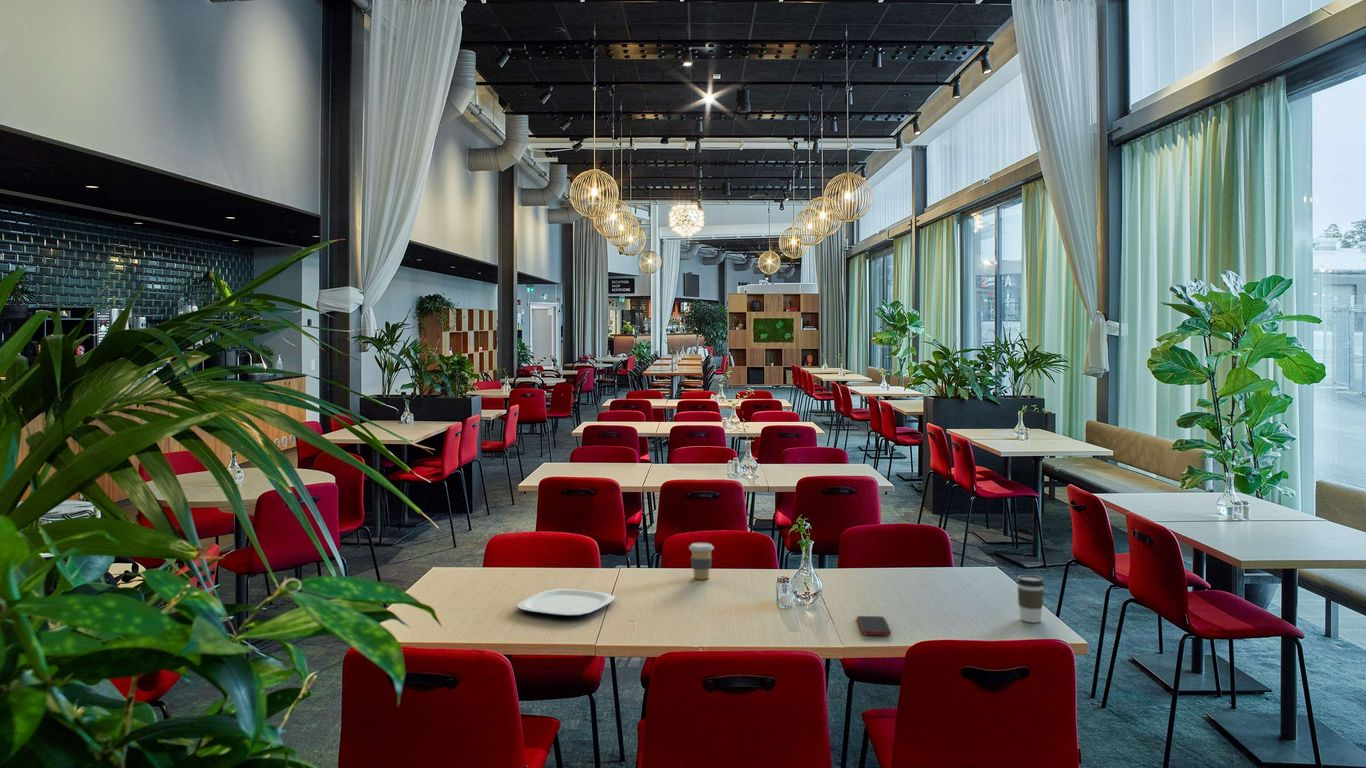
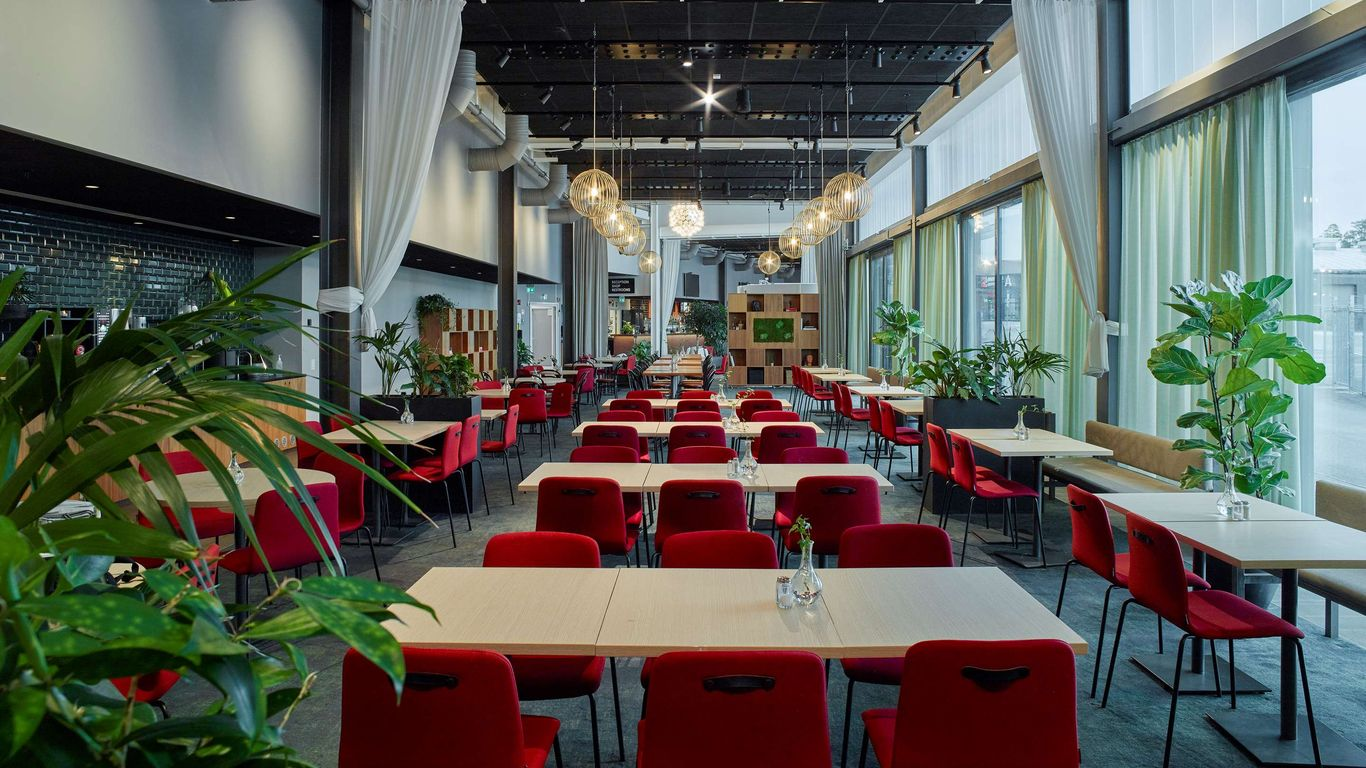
- coffee cup (1030, 598)
- plate (566, 603)
- cell phone (873, 625)
- coffee cup (701, 561)
